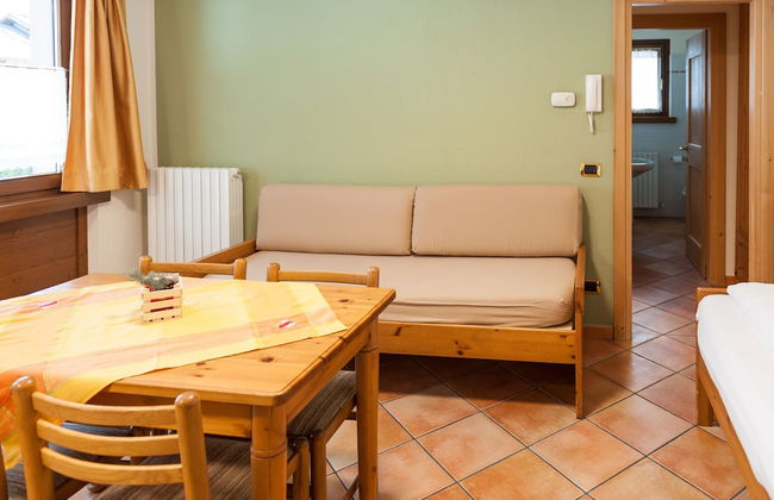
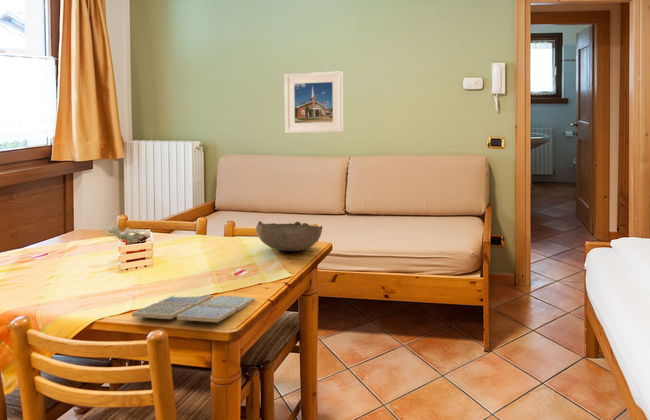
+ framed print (313, 102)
+ drink coaster (196, 306)
+ bowl (289, 235)
